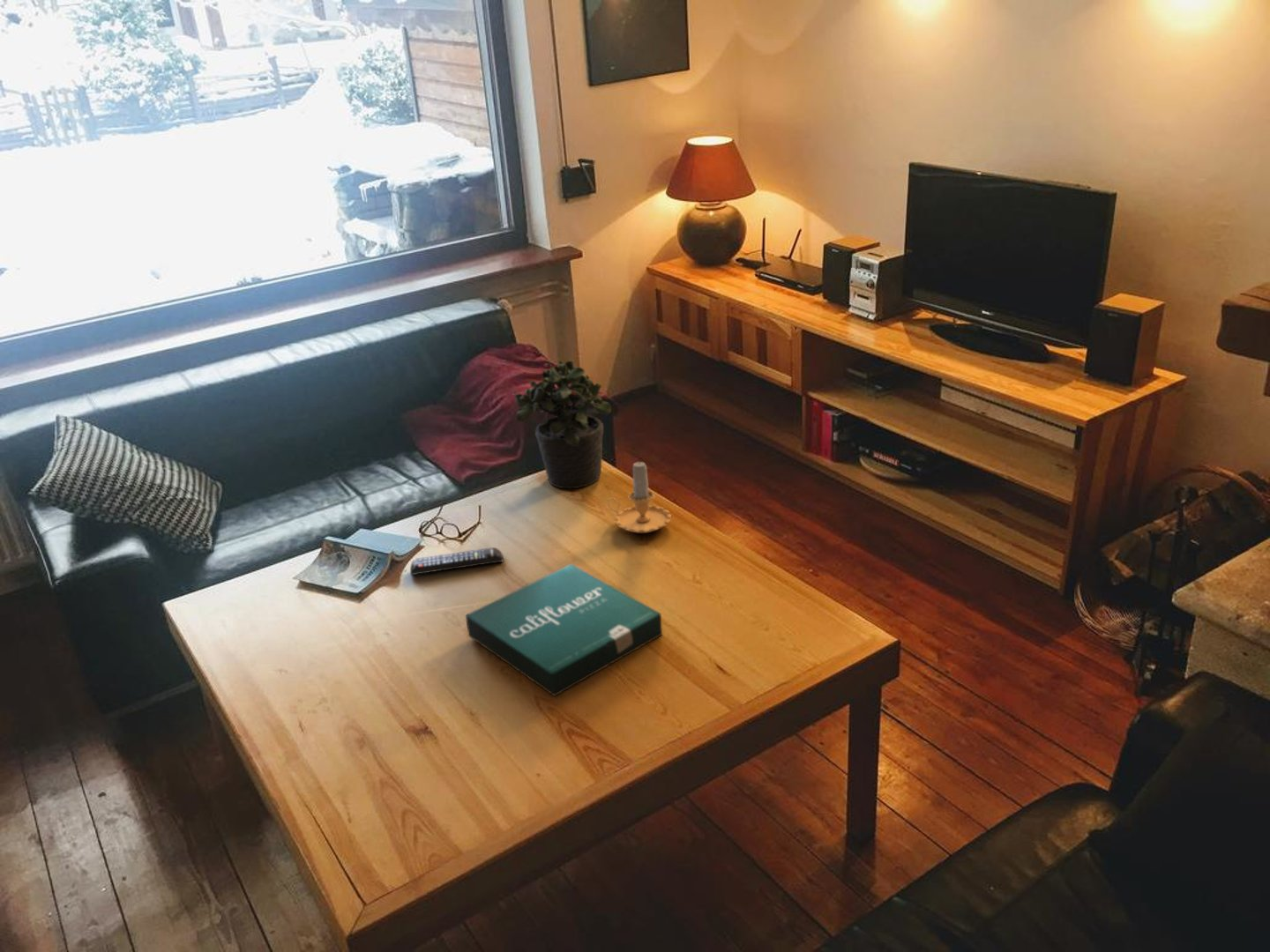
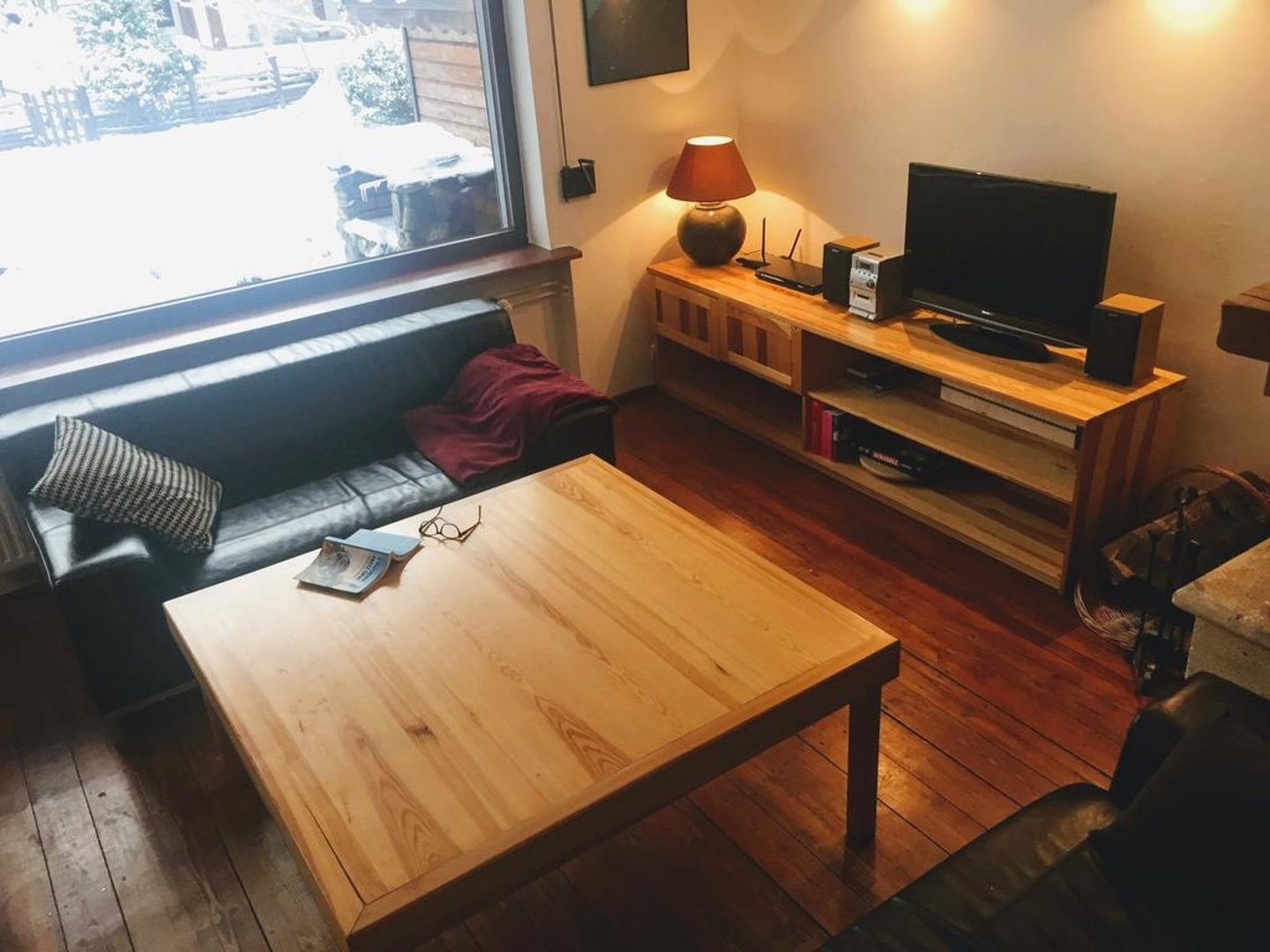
- remote control (456, 562)
- potted plant (563, 420)
- pizza box (563, 625)
- candle (635, 492)
